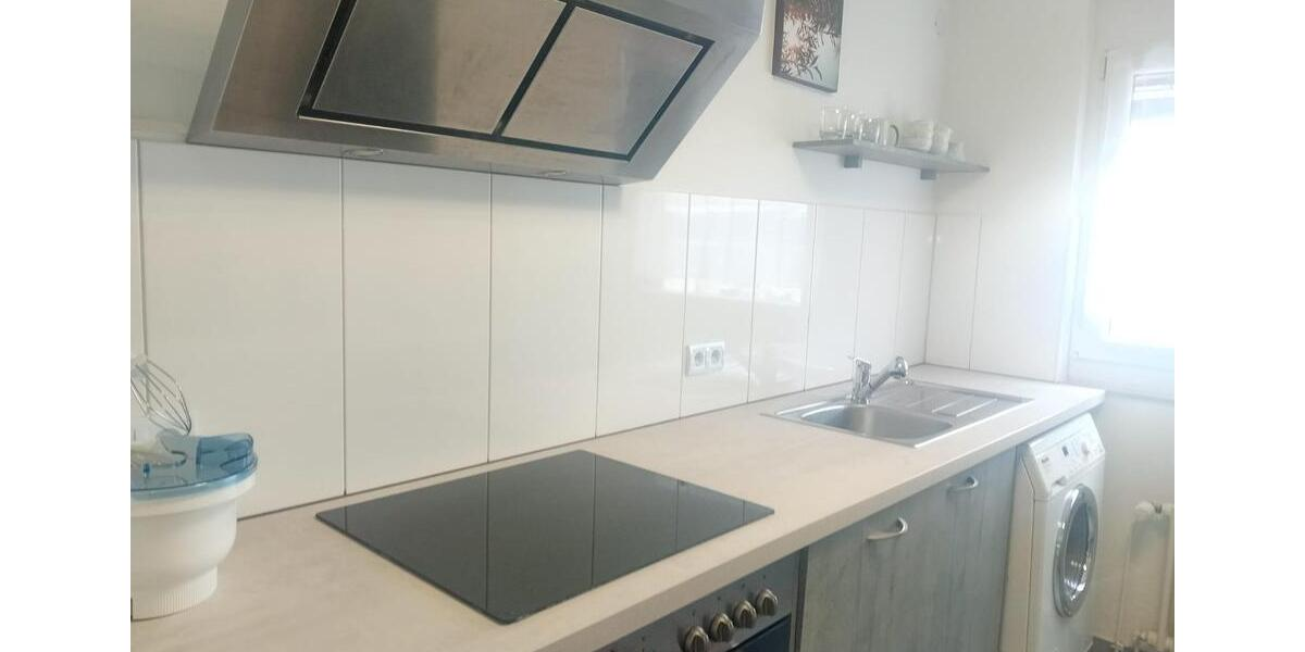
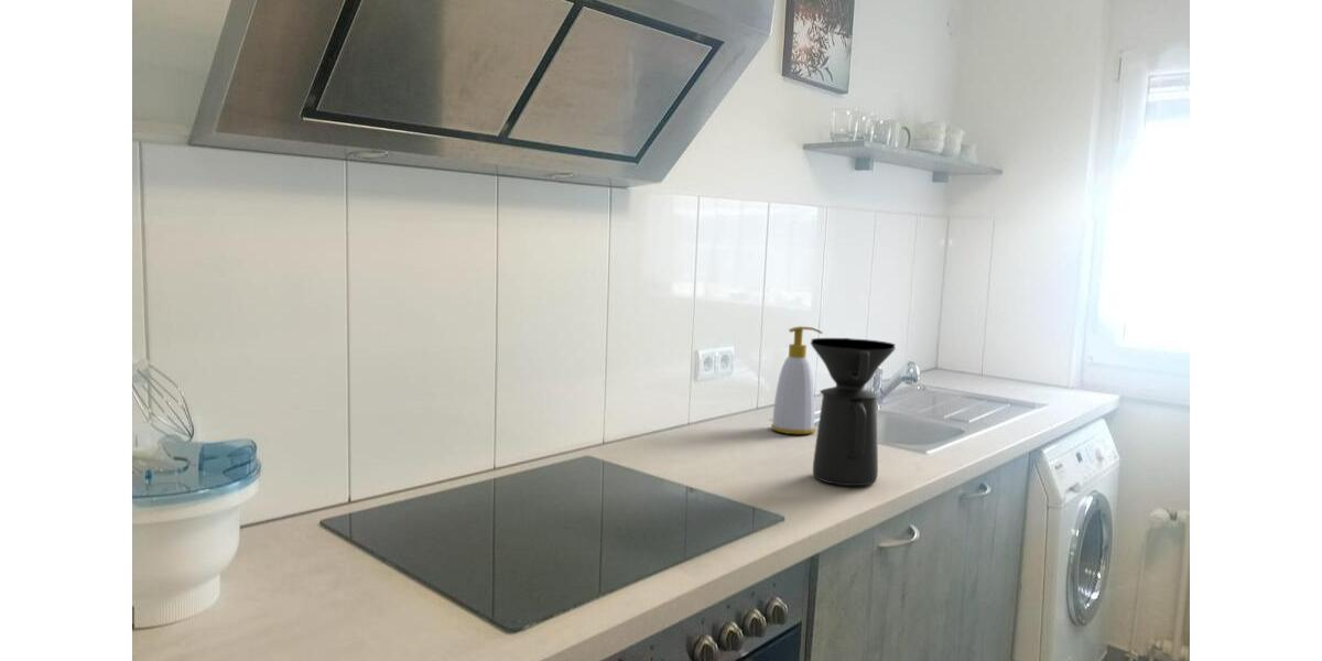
+ coffee maker (848, 410)
+ soap bottle (797, 378)
